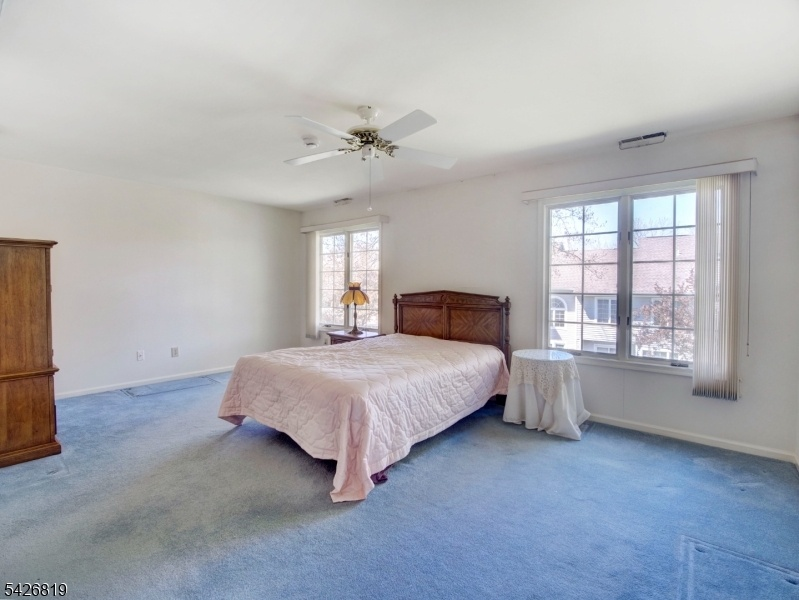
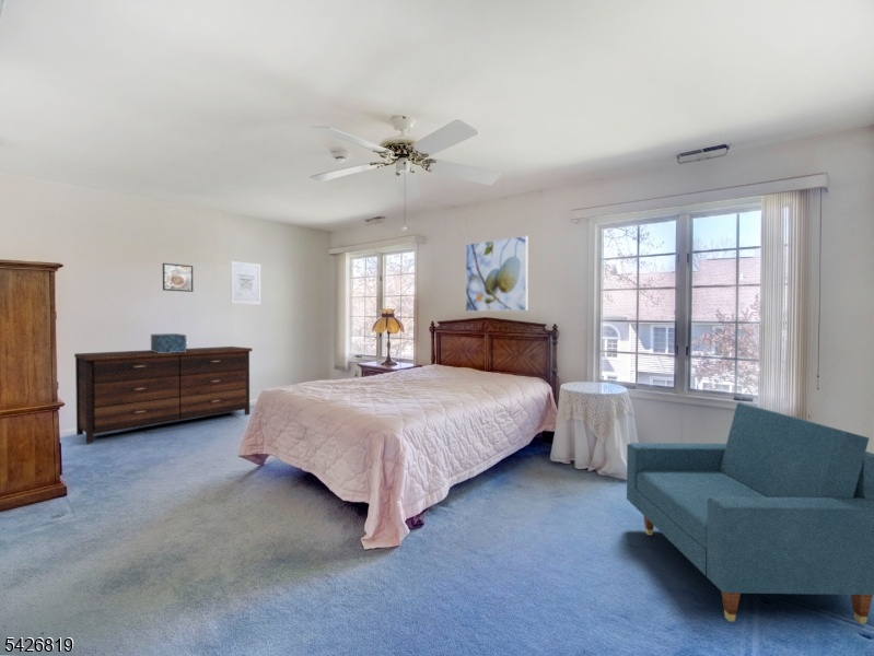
+ decorative box (168, 342)
+ armchair (738, 493)
+ dresser (172, 387)
+ wall art (246, 283)
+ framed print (177, 278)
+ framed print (494, 276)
